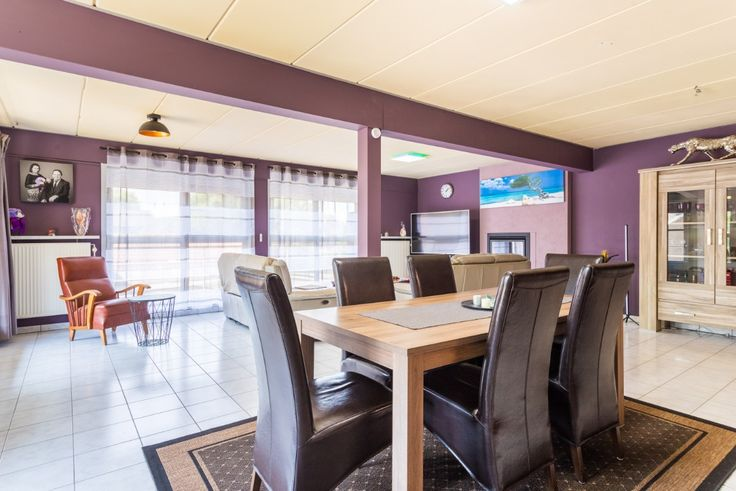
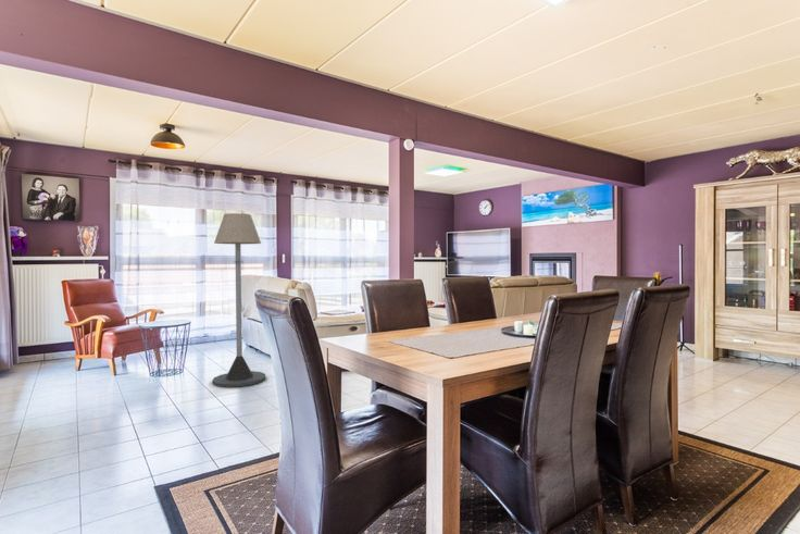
+ floor lamp (238, 297)
